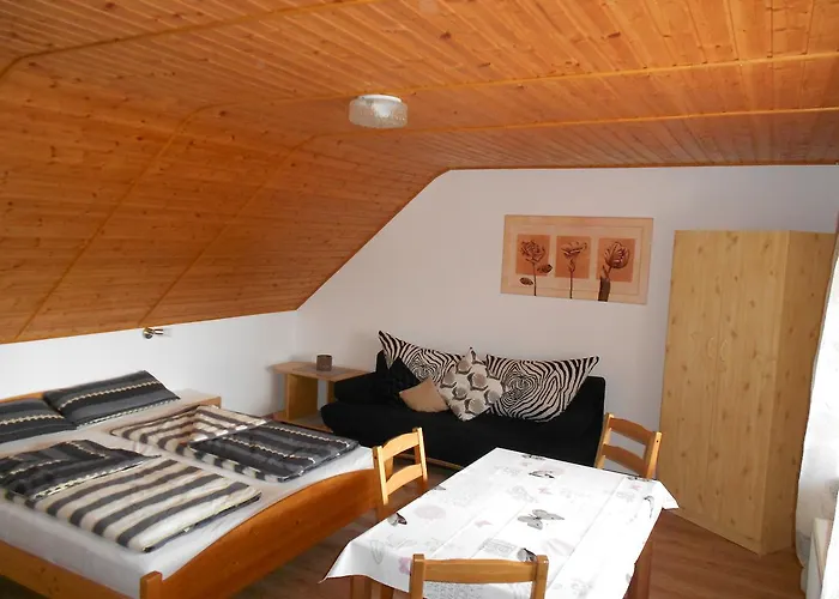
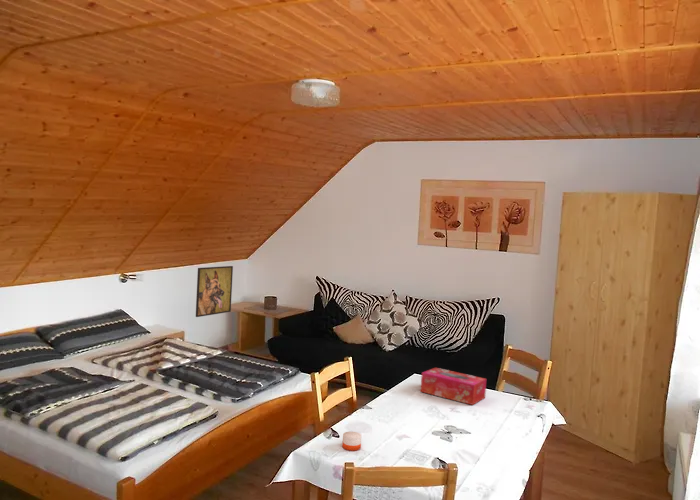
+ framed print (214, 290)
+ tissue box (453, 385)
+ candle (352, 434)
